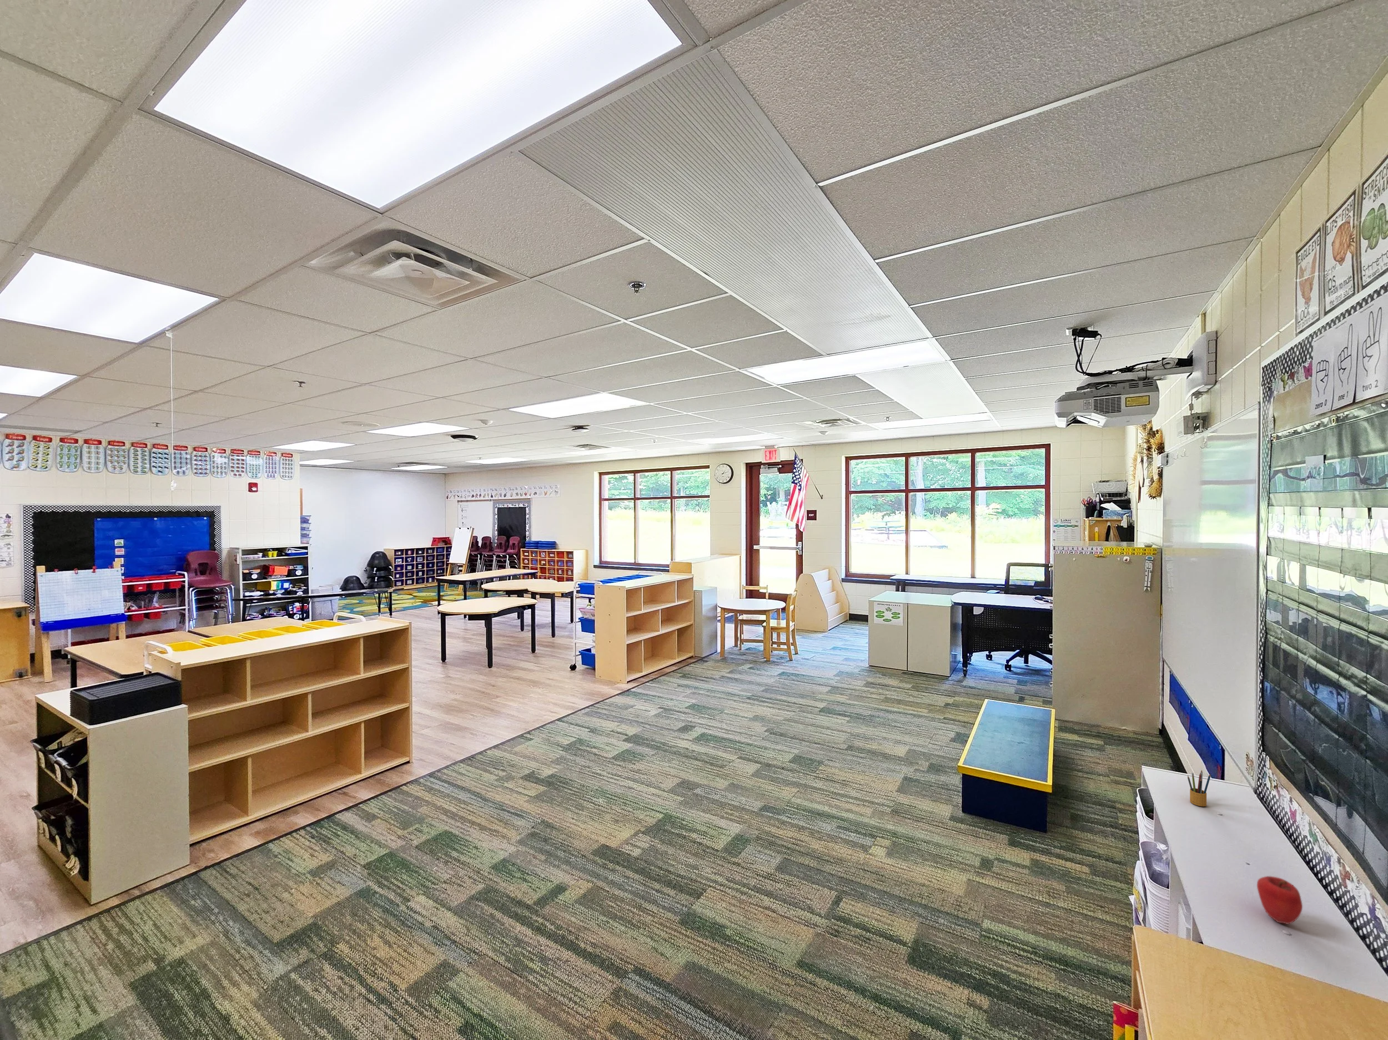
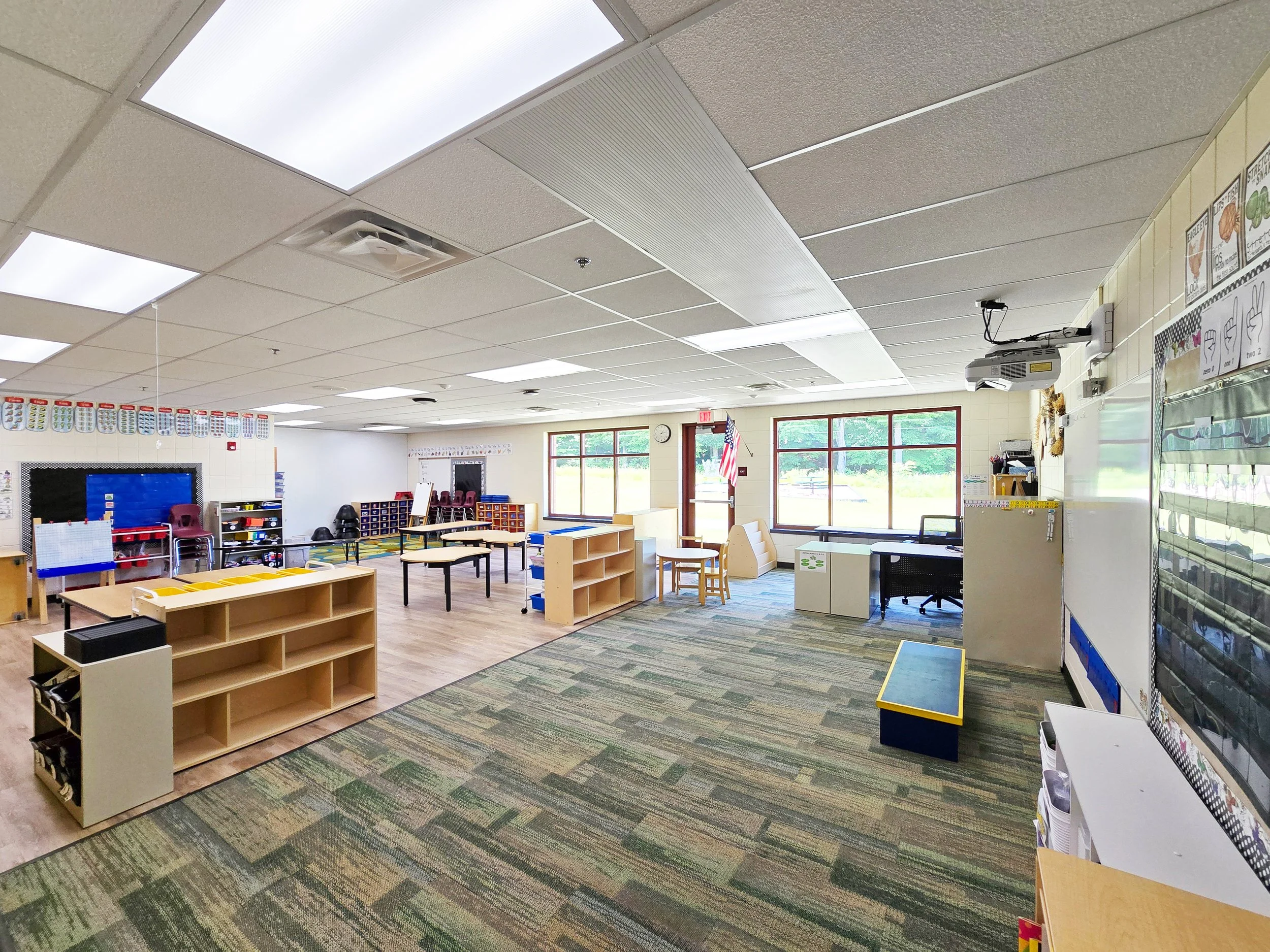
- pencil box (1199, 788)
- apple (1279, 899)
